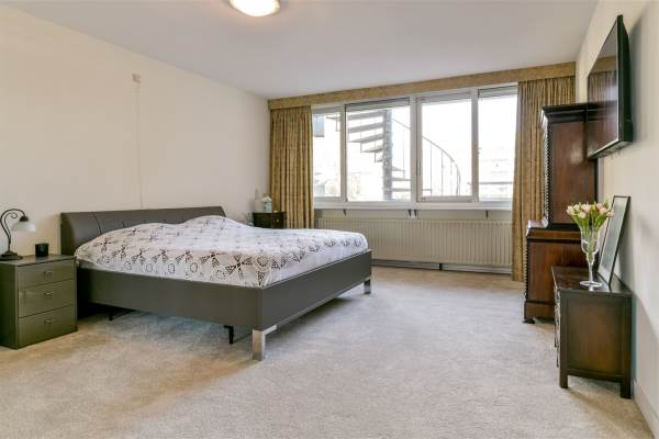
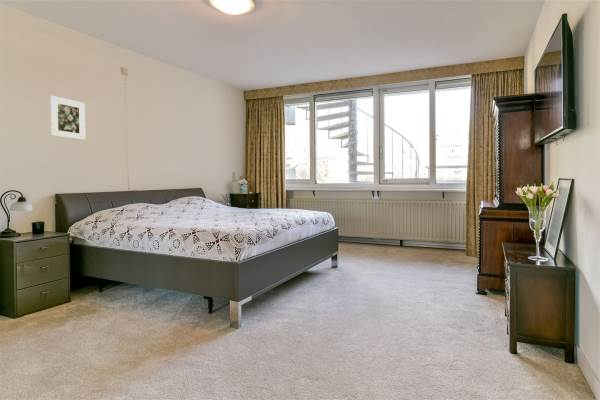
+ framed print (68, 118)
